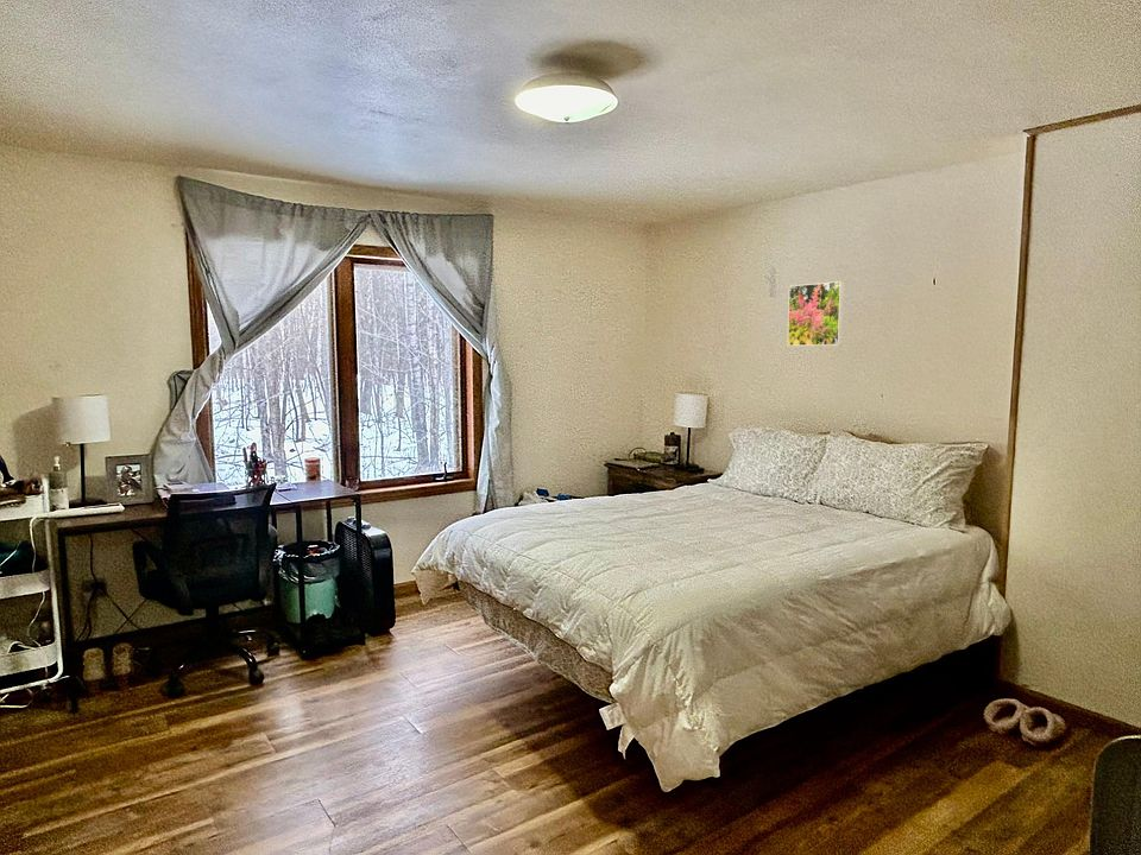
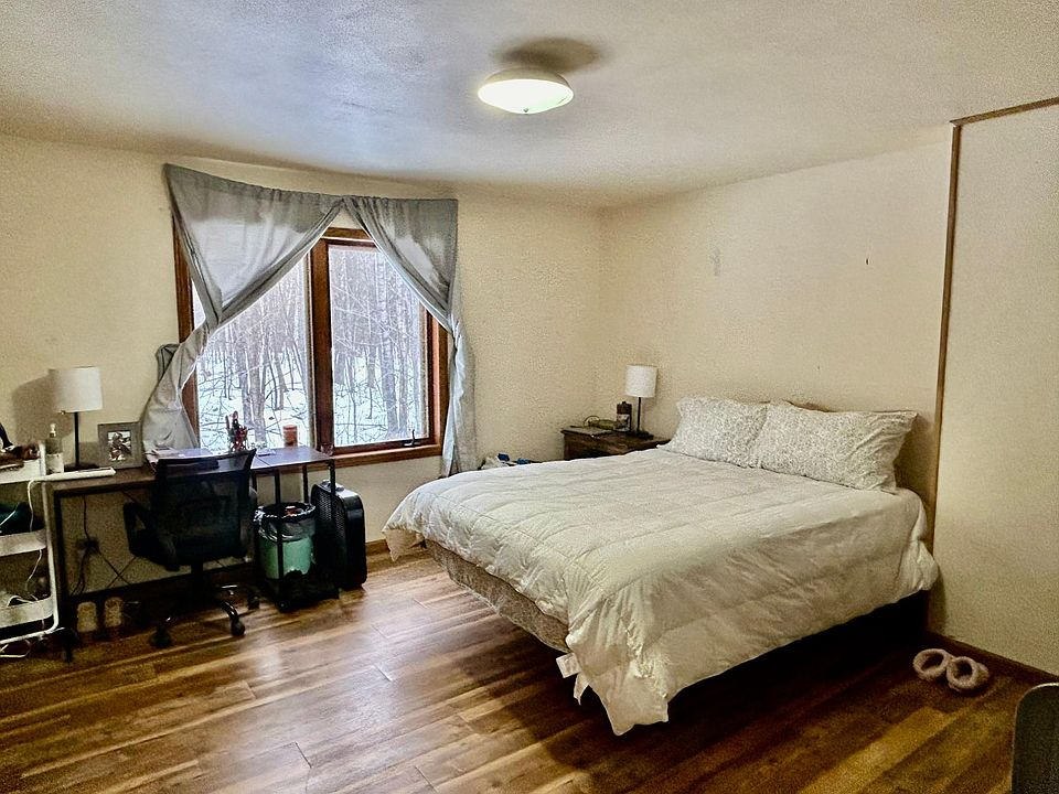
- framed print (814, 315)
